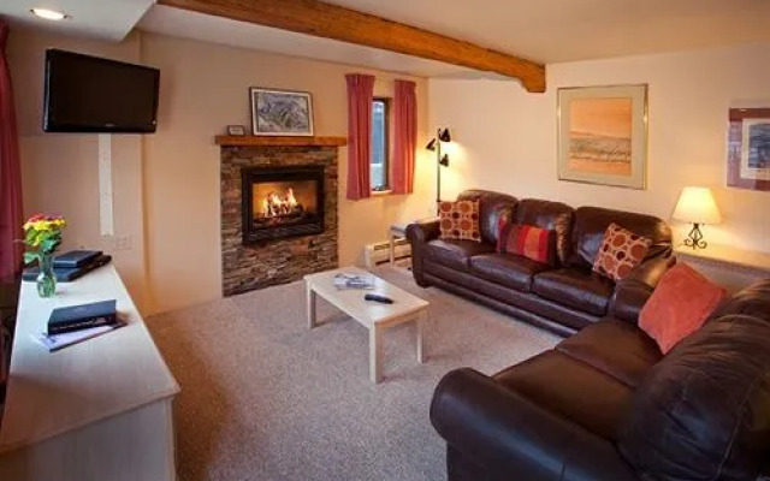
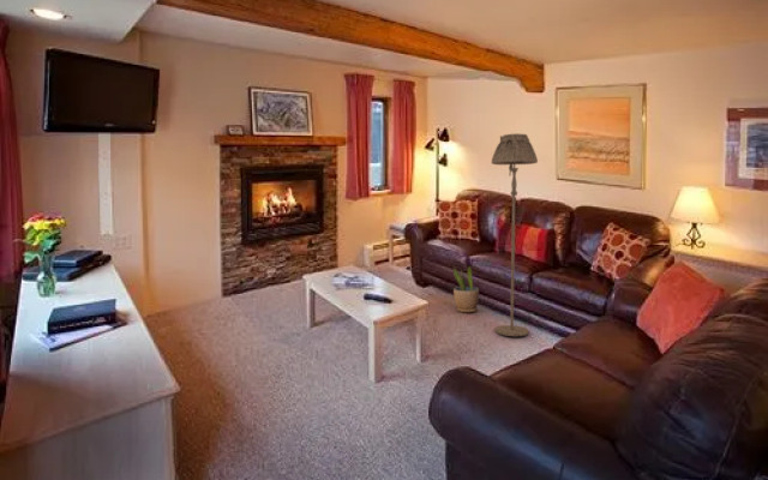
+ floor lamp (512, 234)
+ potted plant (466, 287)
